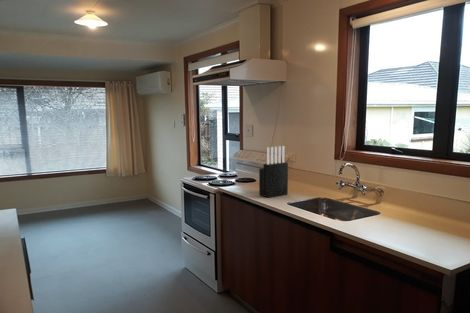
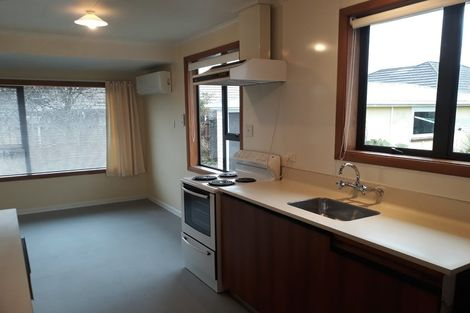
- knife block (272, 170)
